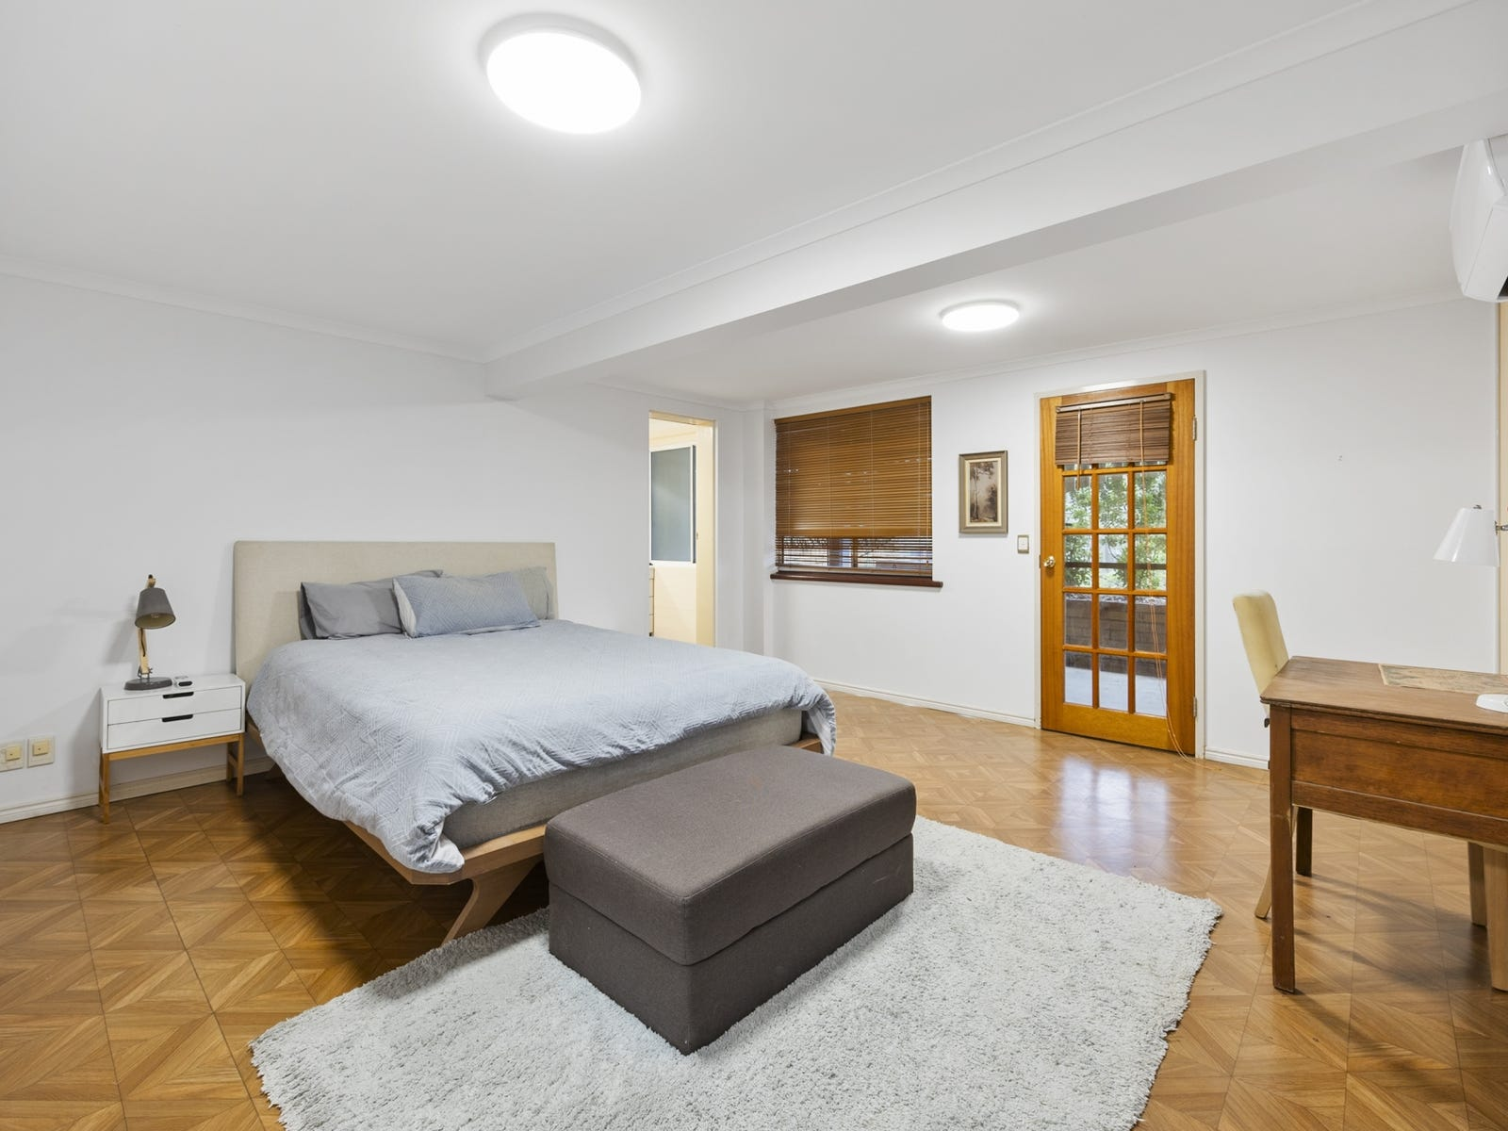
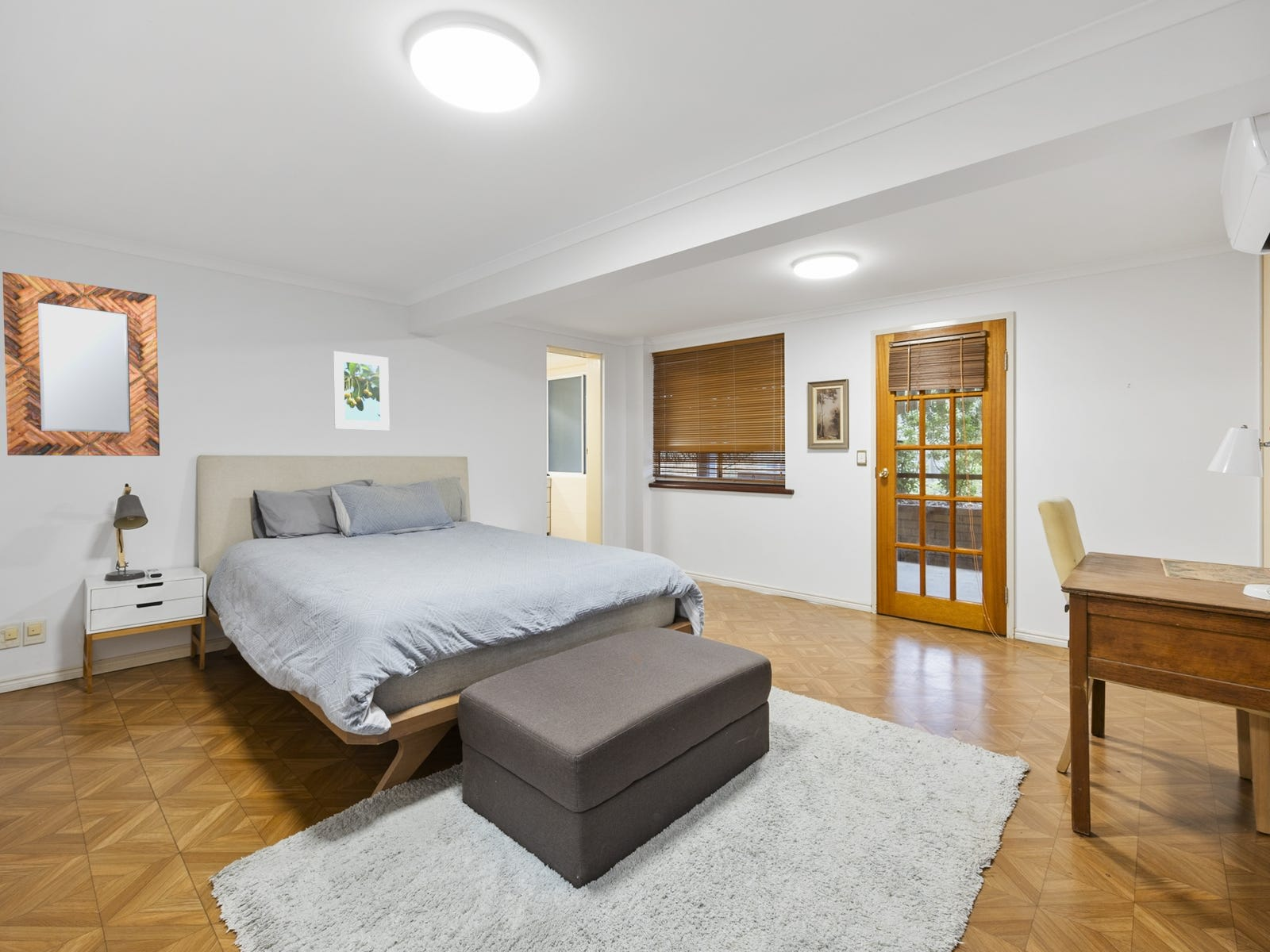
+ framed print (362, 392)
+ home mirror (86, 370)
